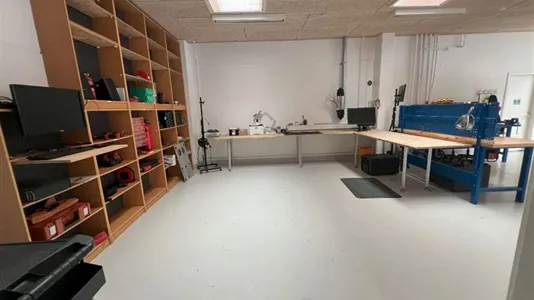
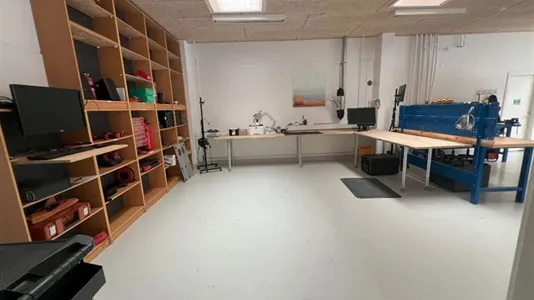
+ wall art (308, 90)
